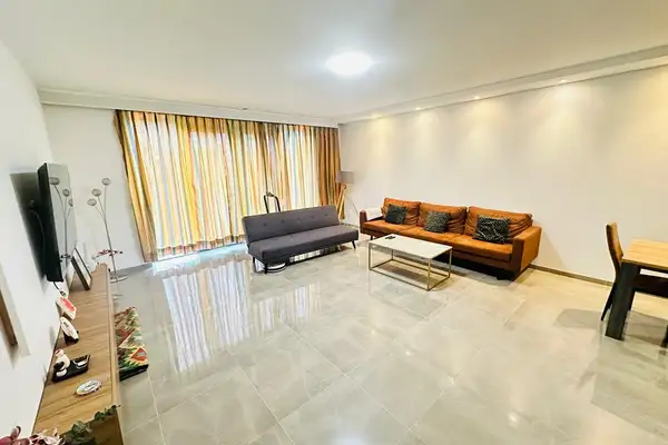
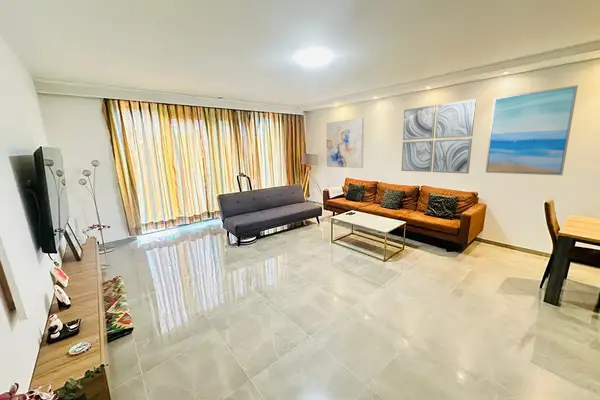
+ wall art (526, 134)
+ wall art (343, 144)
+ wall art (435, 140)
